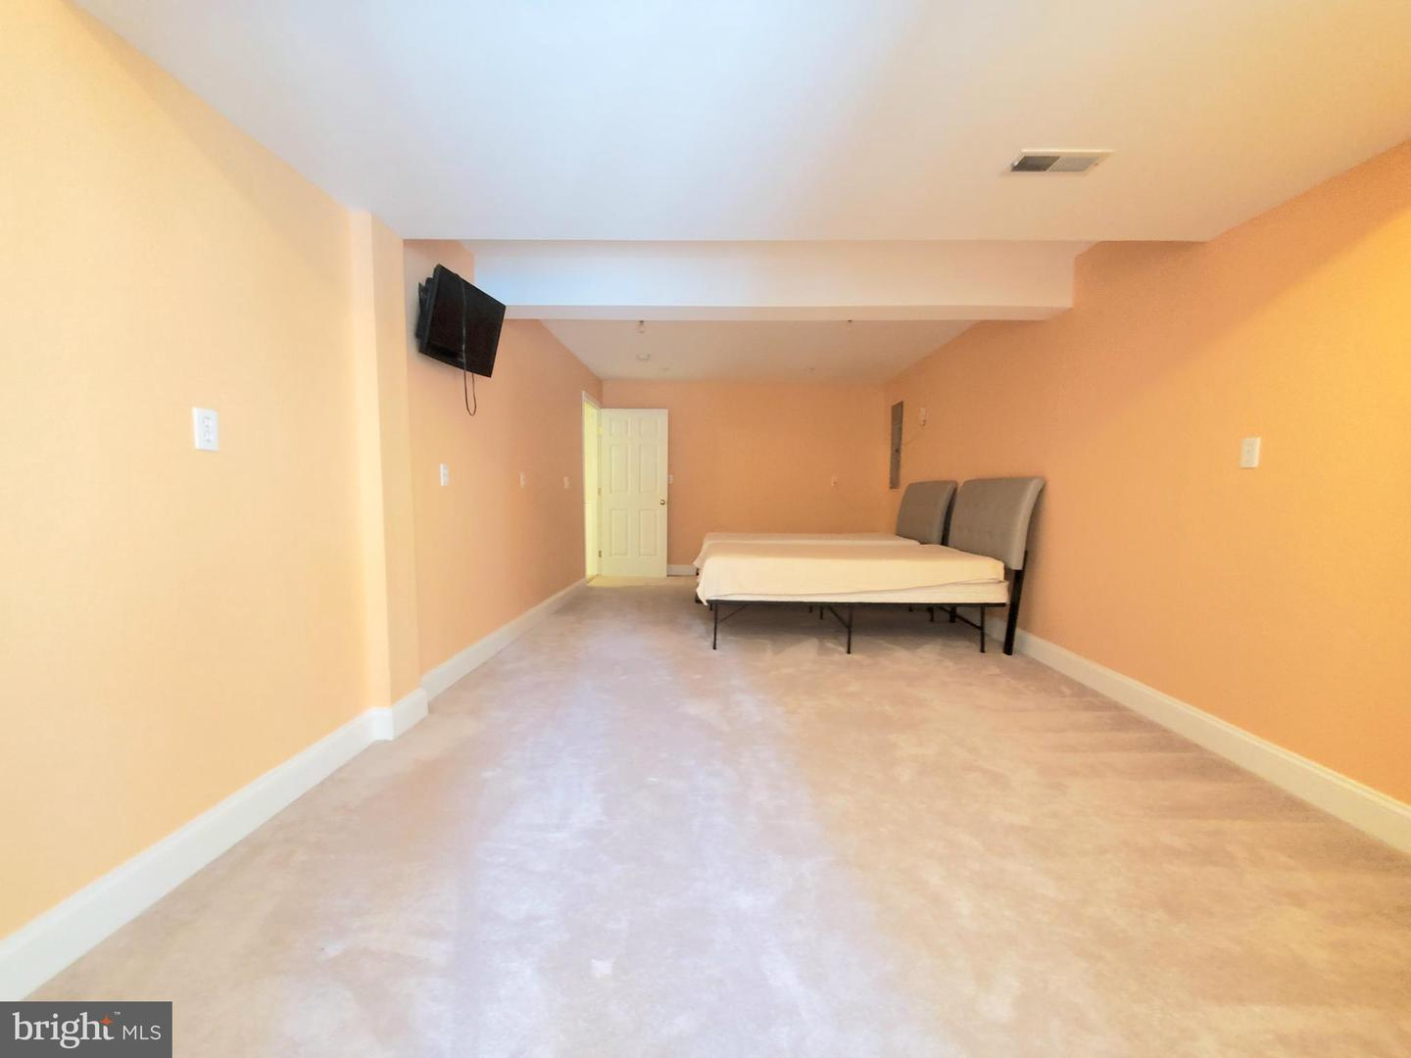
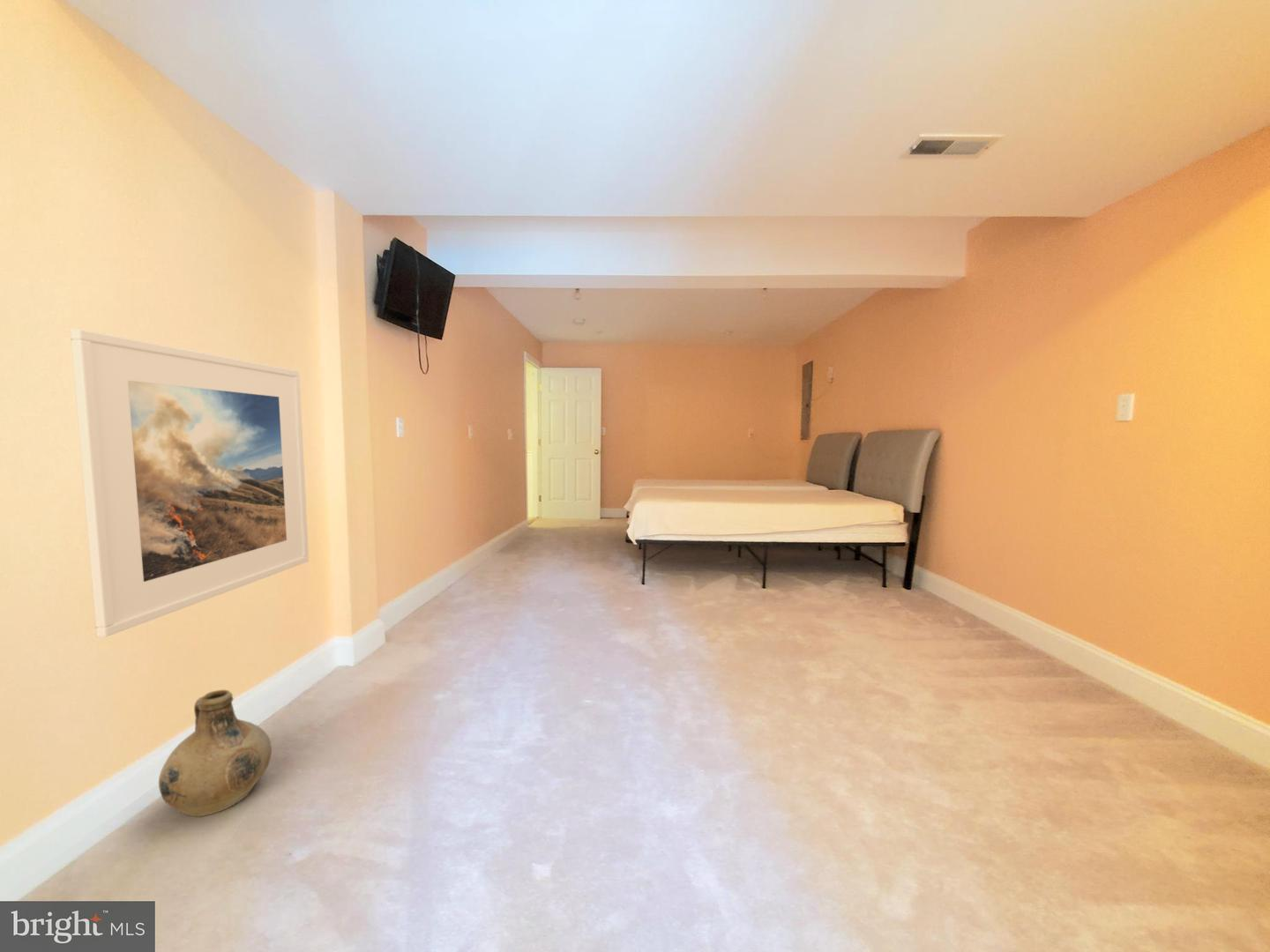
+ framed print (220, 474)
+ ceramic jug (217, 746)
